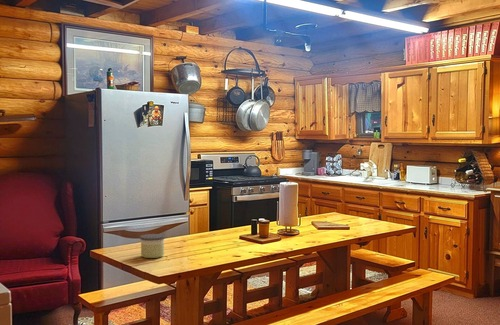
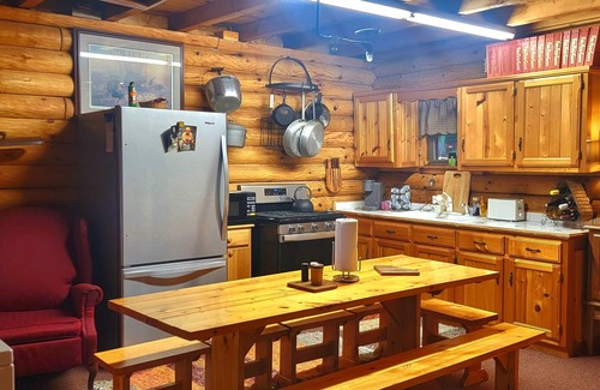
- candle (152, 246)
